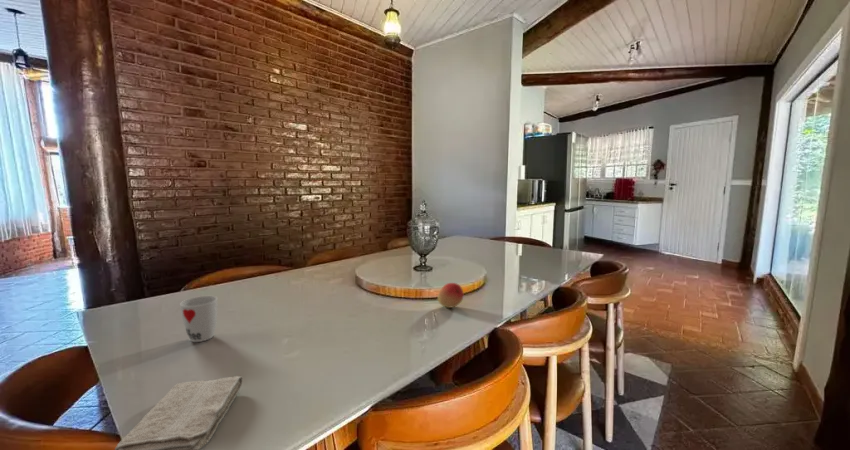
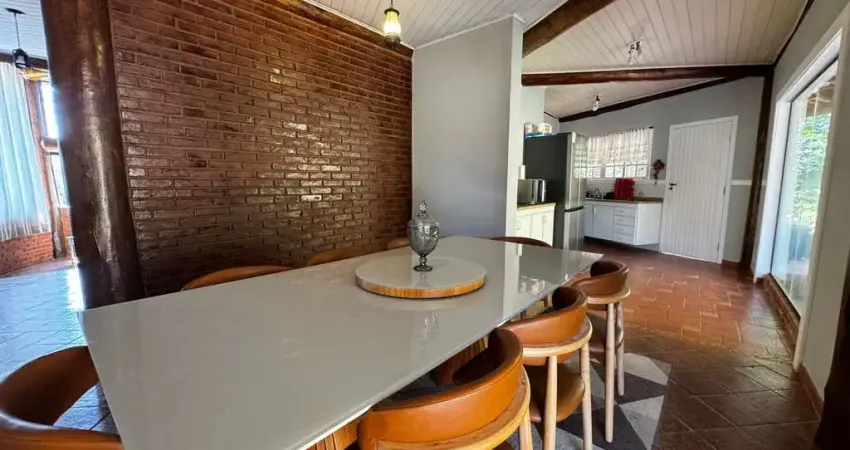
- fruit (450, 295)
- washcloth (187, 411)
- cup (200, 319)
